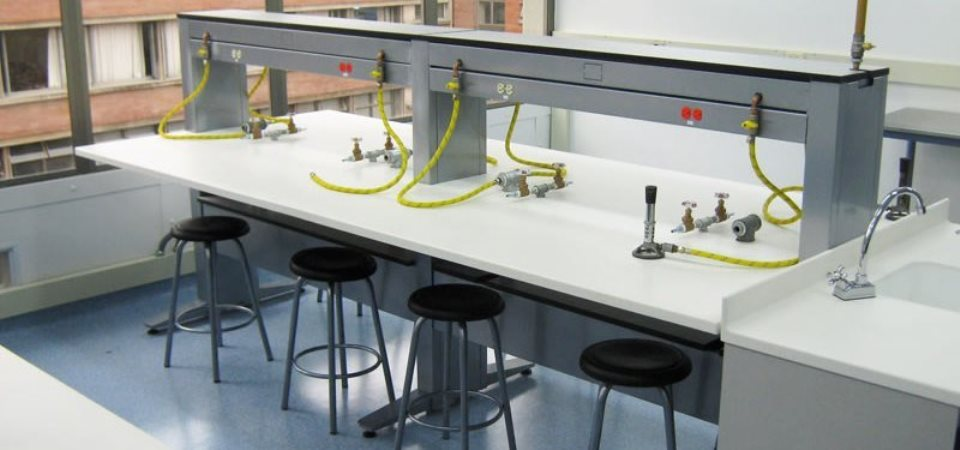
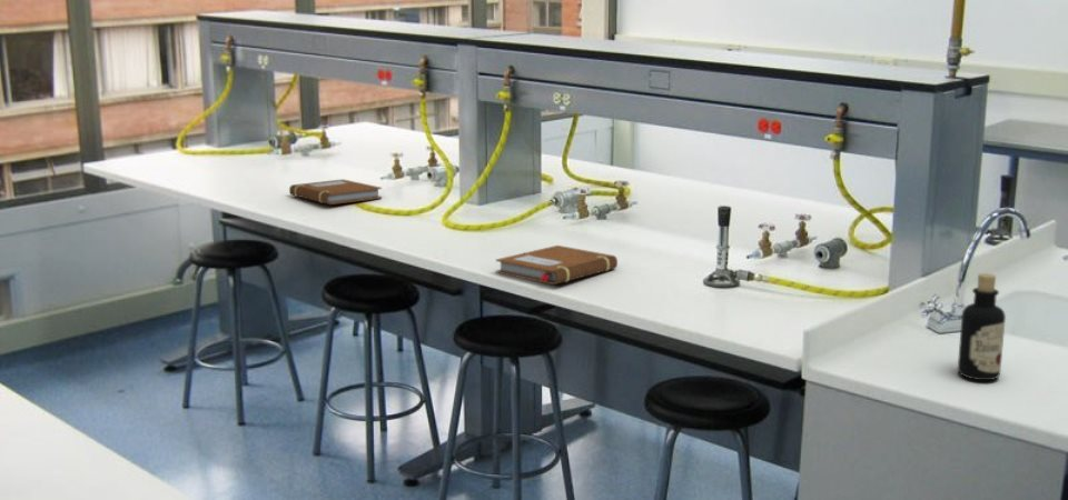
+ notebook (555, 264)
+ bottle (982, 326)
+ notebook (334, 191)
